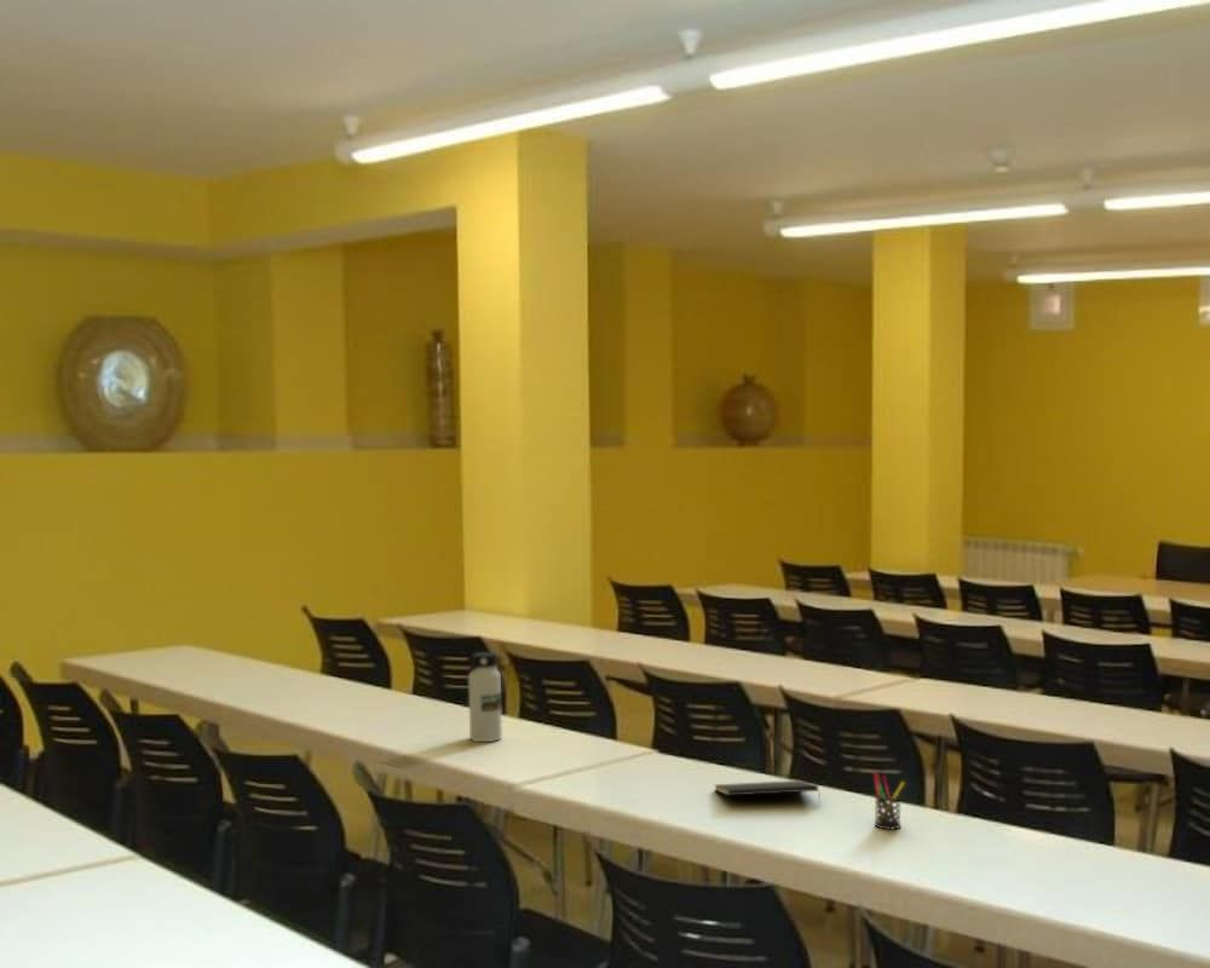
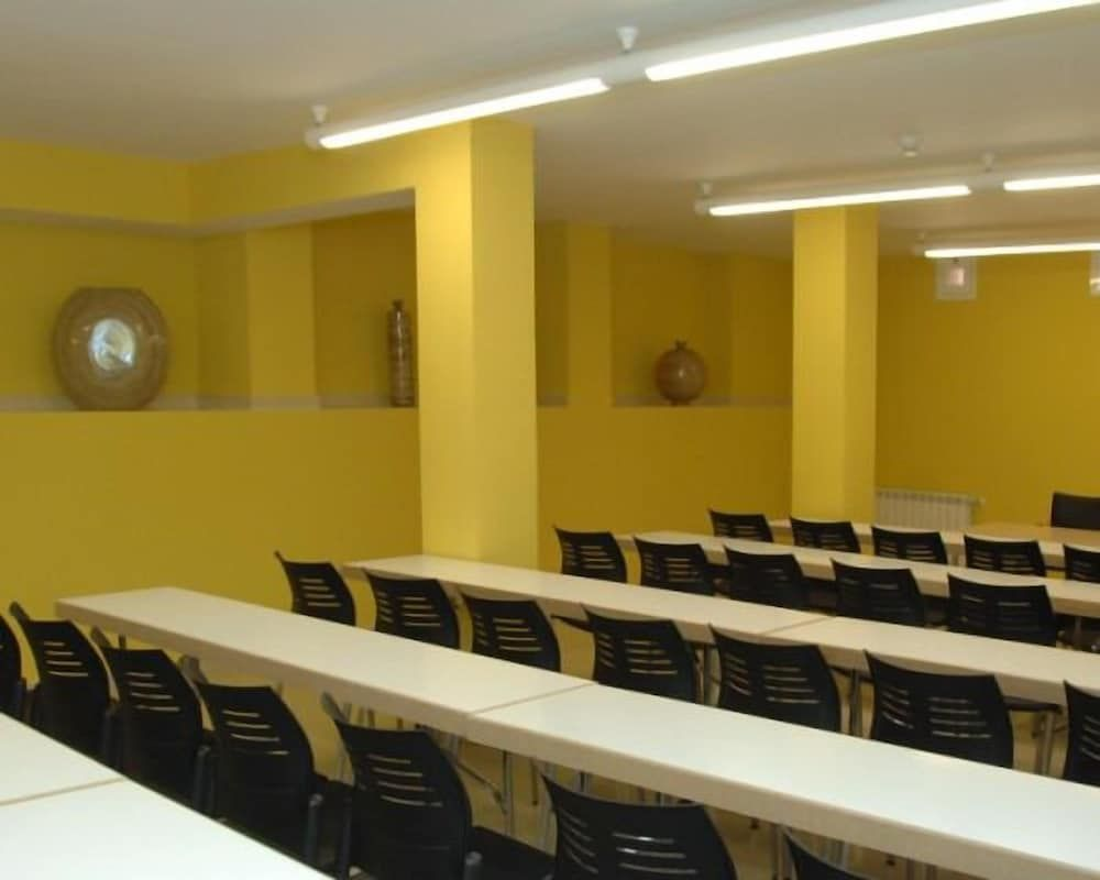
- pen holder (885, 800)
- notepad (765, 788)
- water bottle (484, 696)
